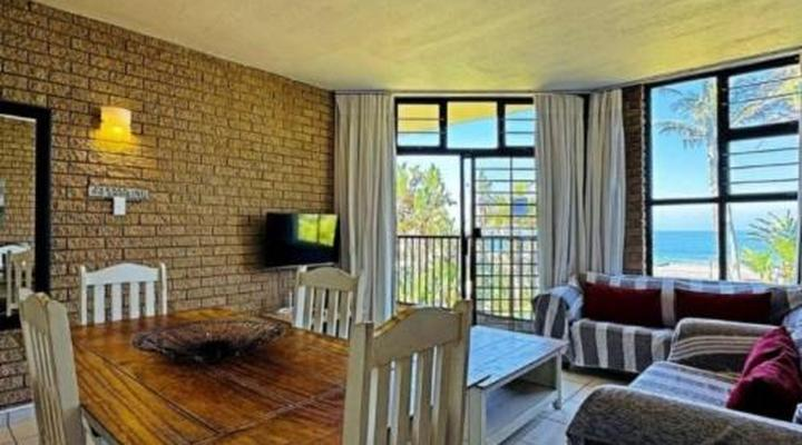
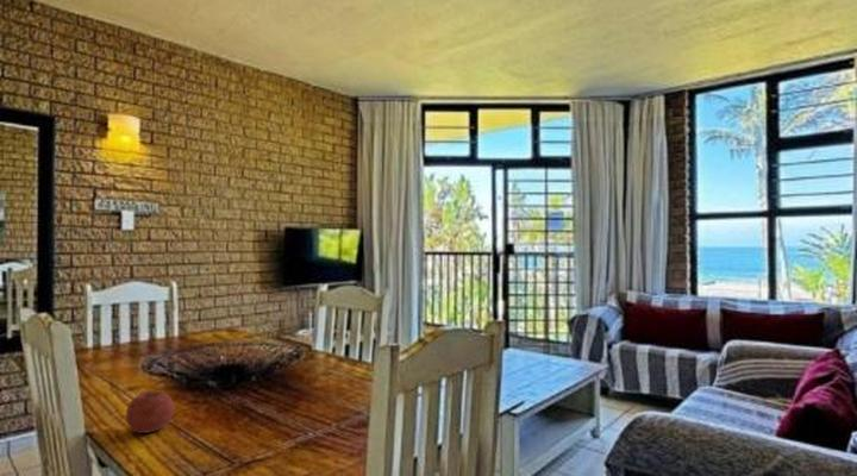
+ fruit (149, 408)
